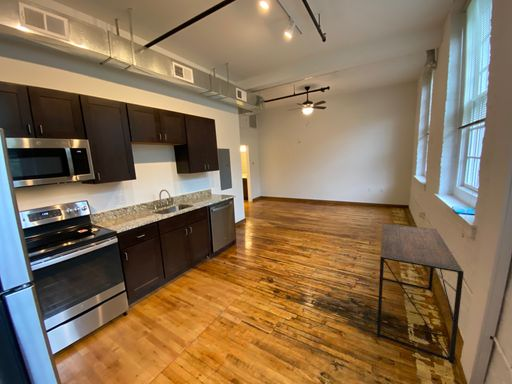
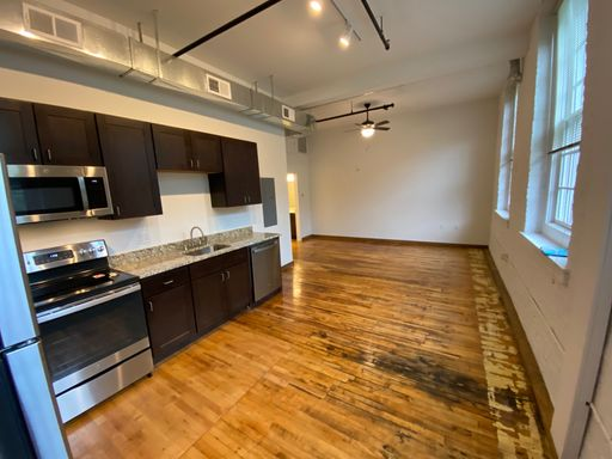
- desk (408, 283)
